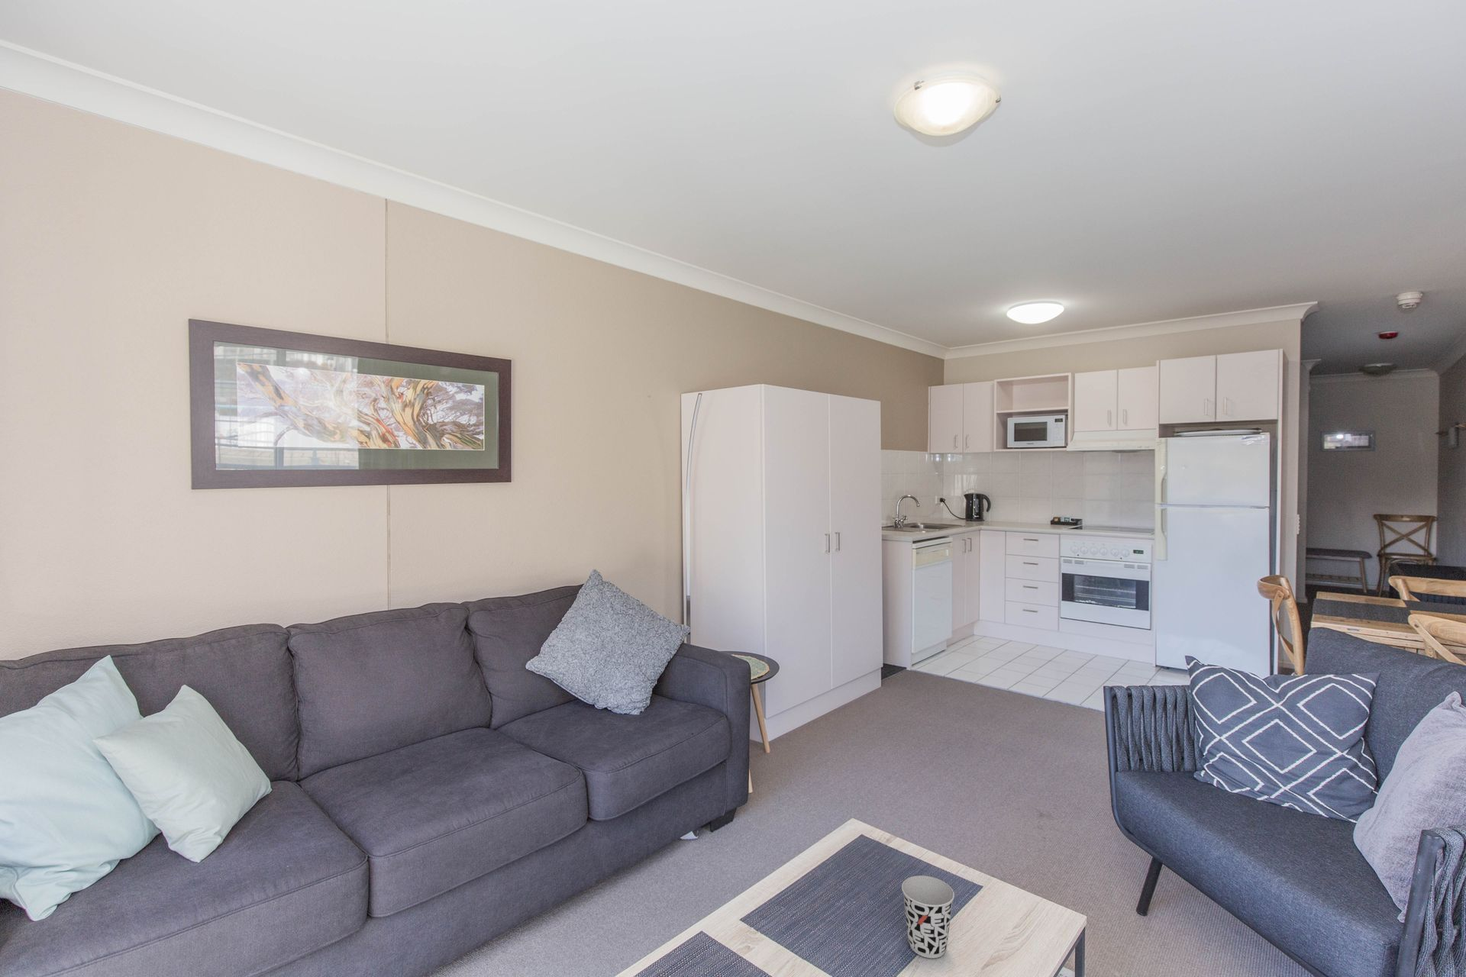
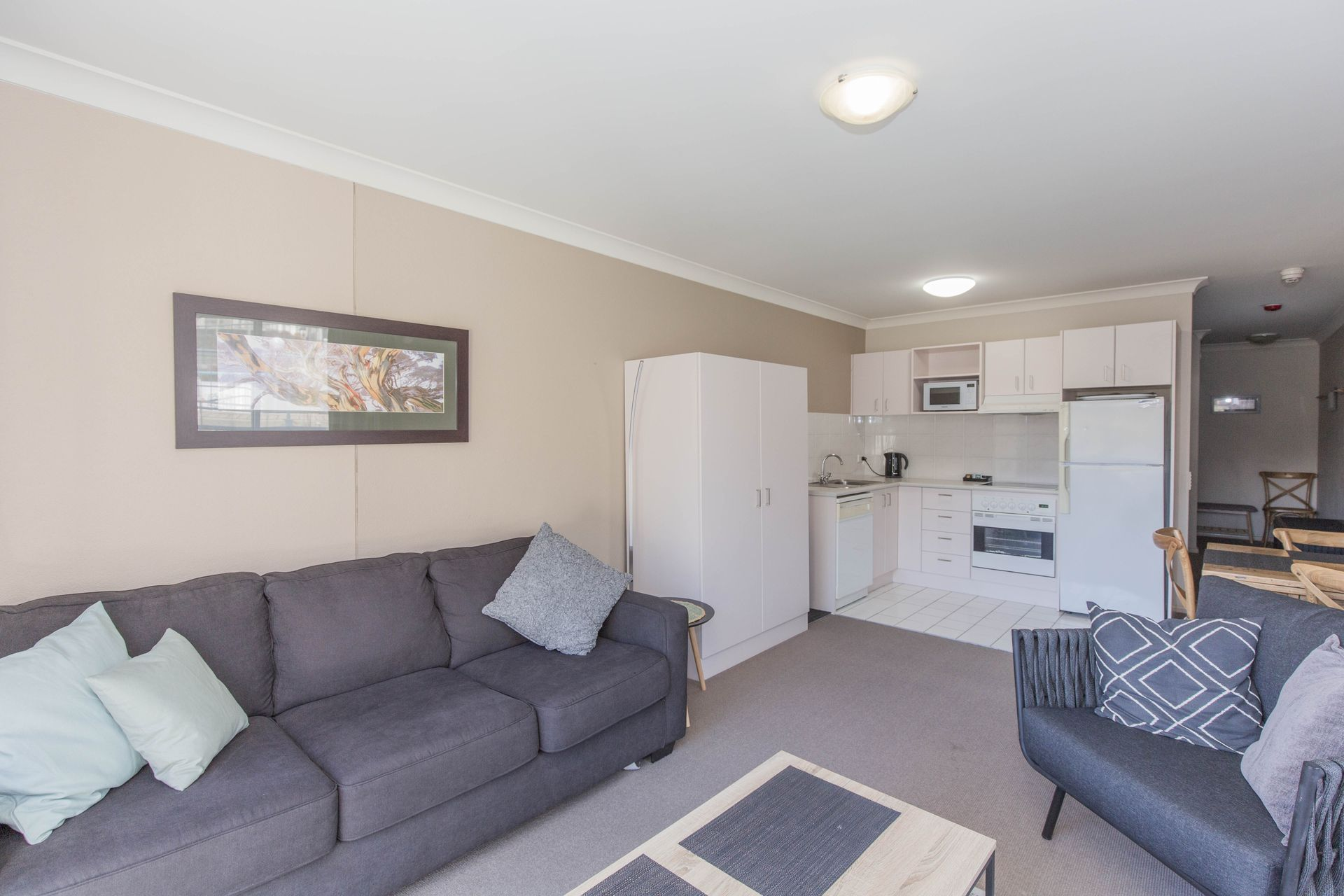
- cup (927, 917)
